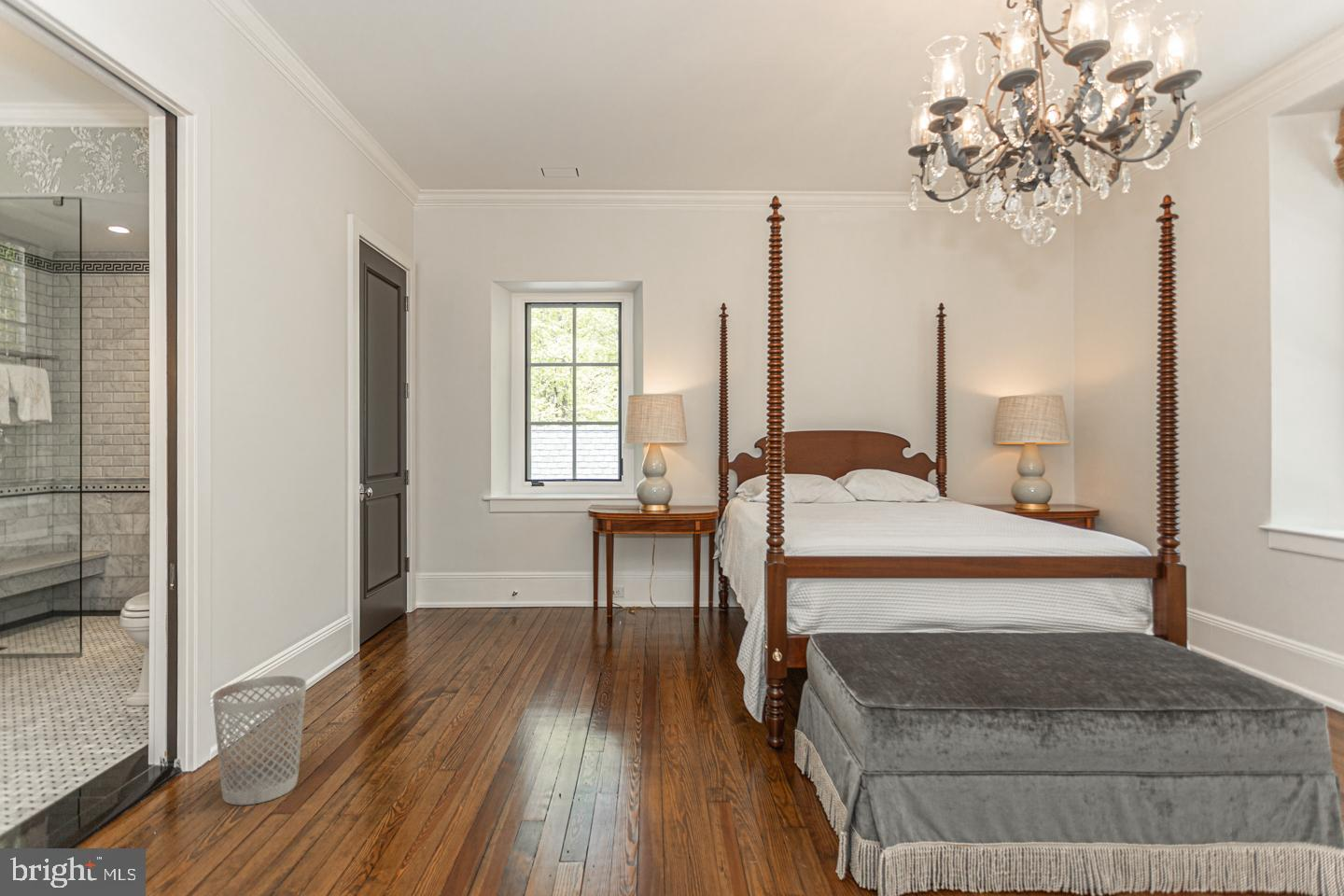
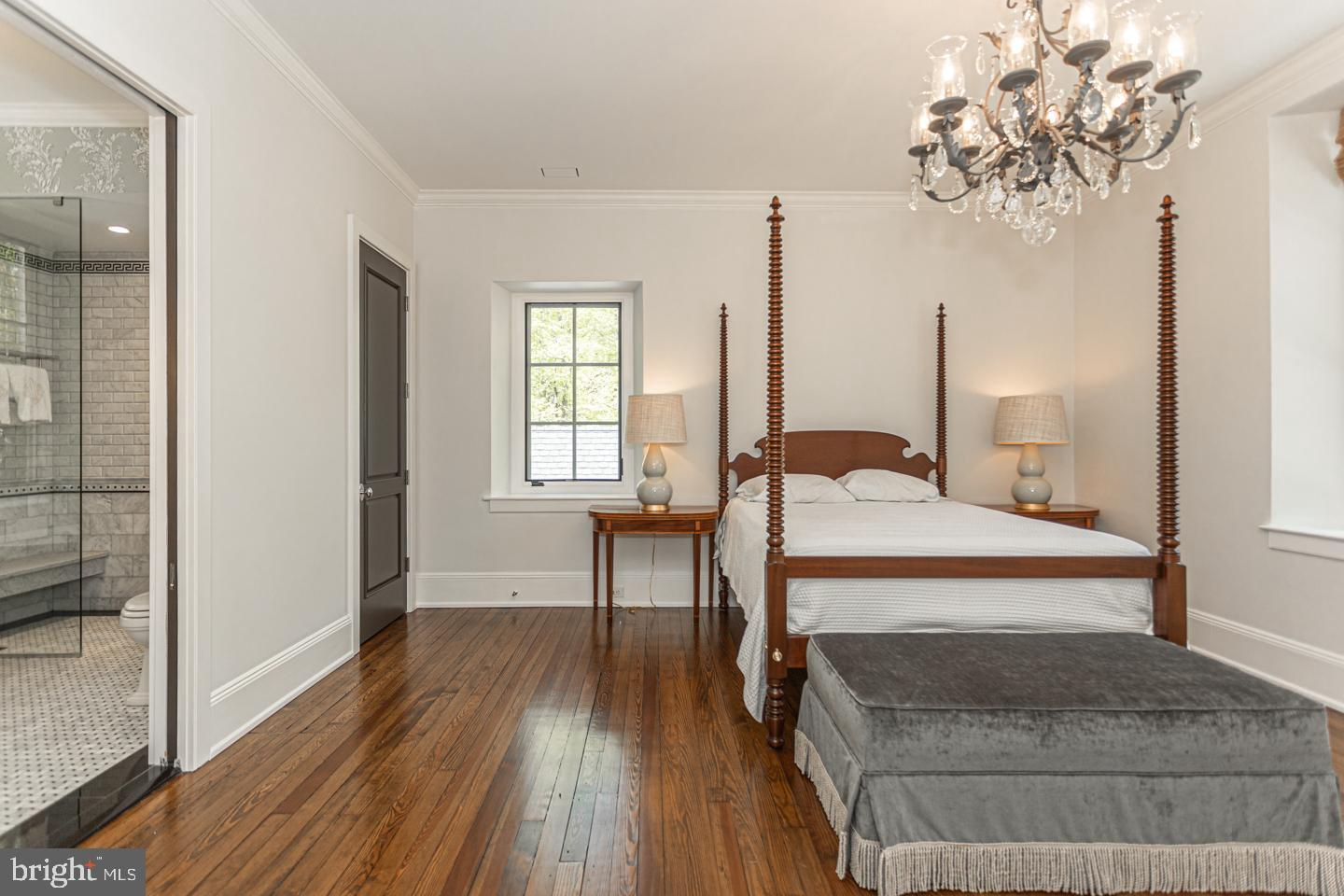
- wastebasket (260, 738)
